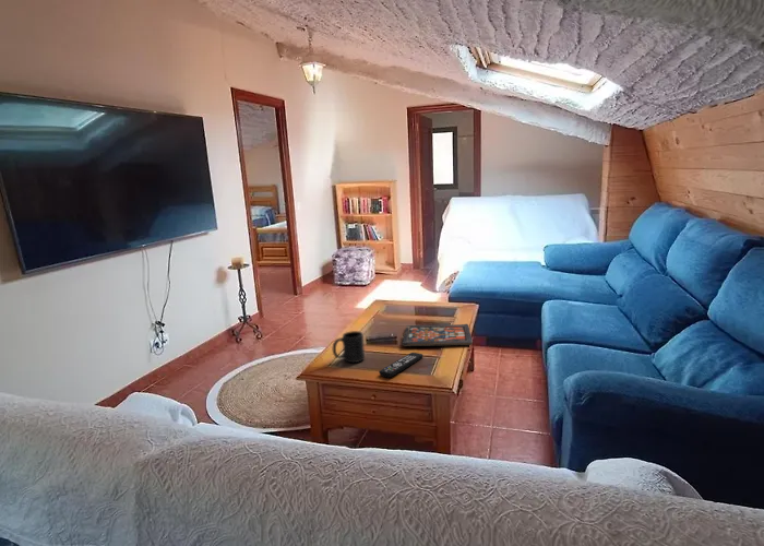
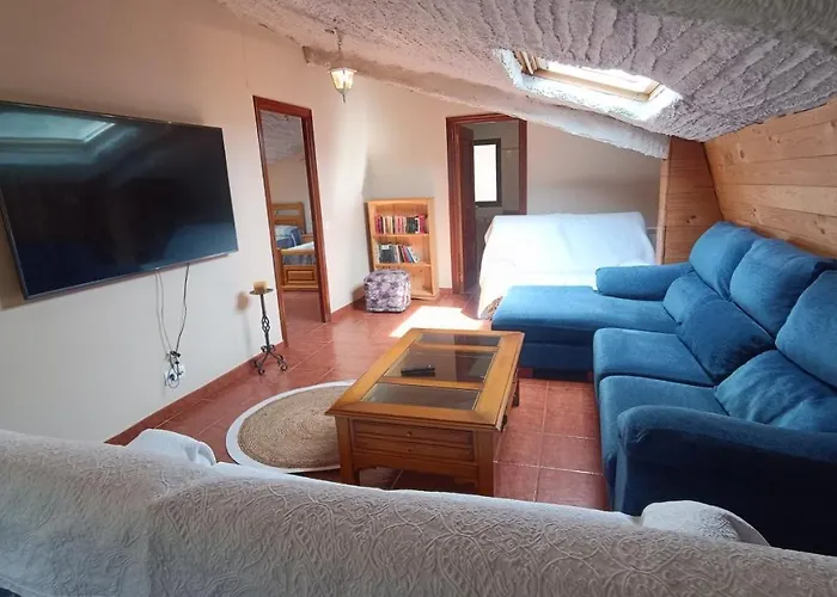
- board game (435, 334)
- mug (349, 347)
- remote control (402, 364)
